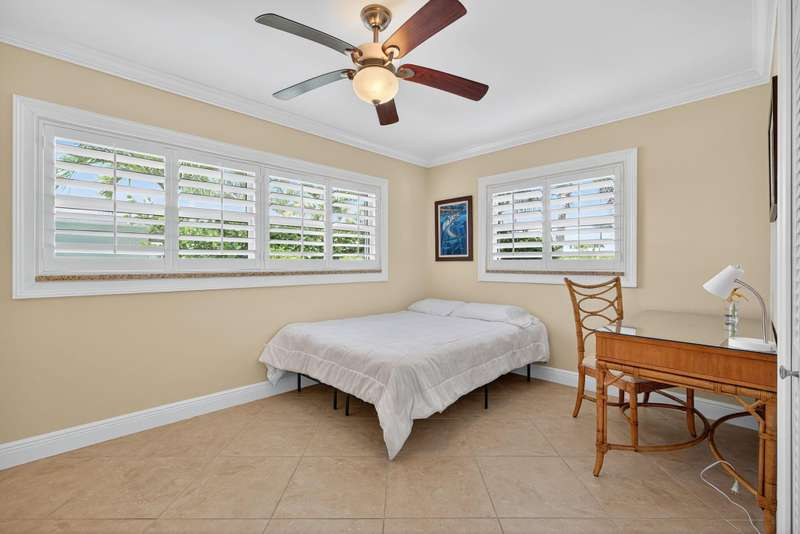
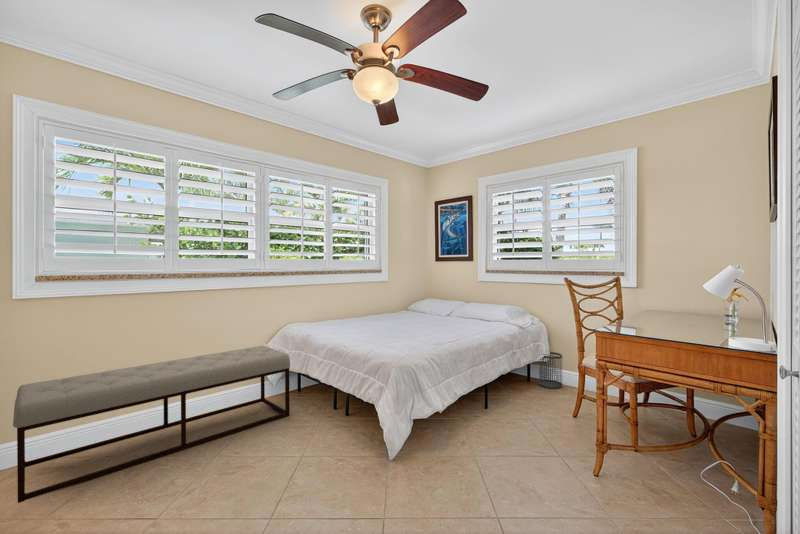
+ bench (173, 396)
+ wastebasket (550, 369)
